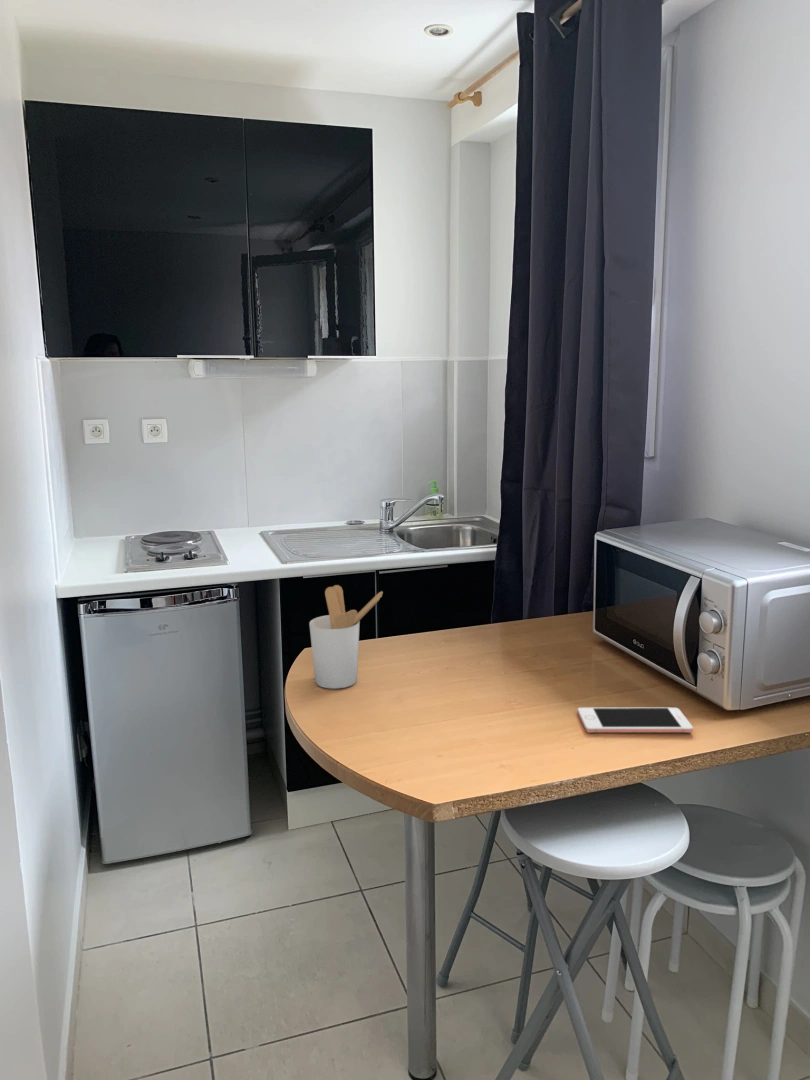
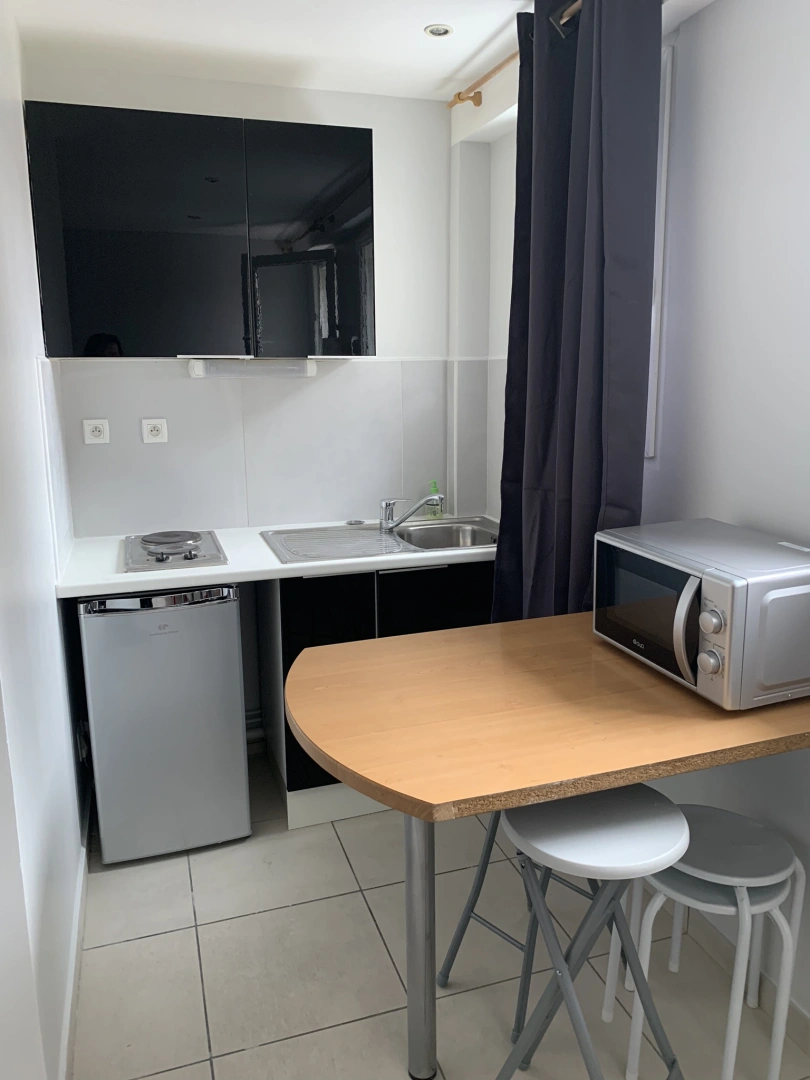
- cell phone (633, 719)
- utensil holder (348, 636)
